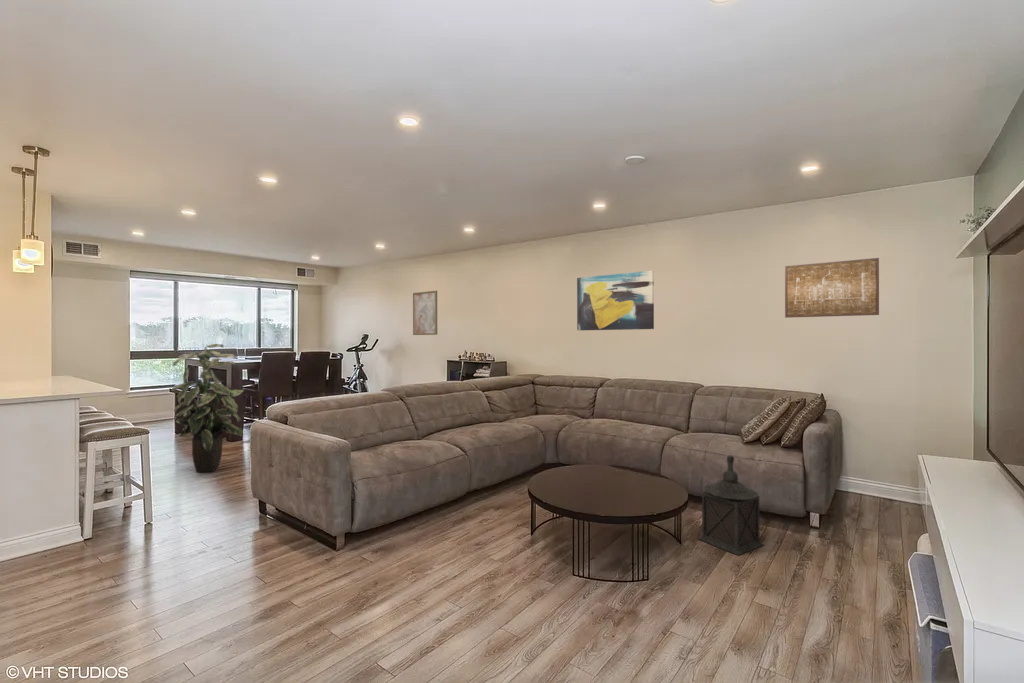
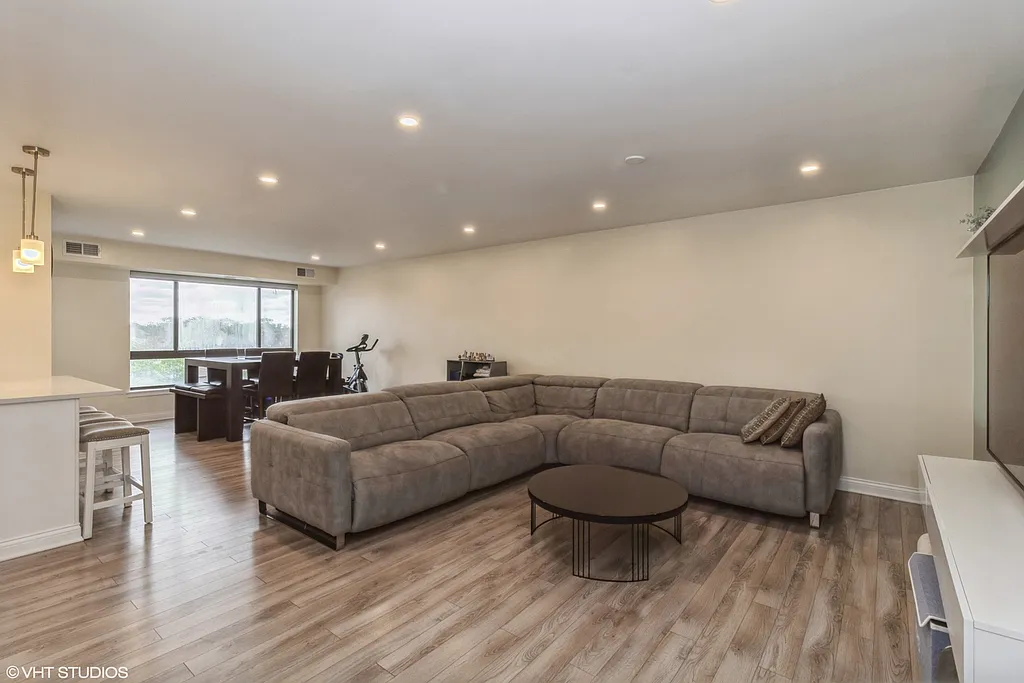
- lantern (730, 499)
- wall art (613, 302)
- wall art (829, 289)
- indoor plant (210, 407)
- wall art (424, 313)
